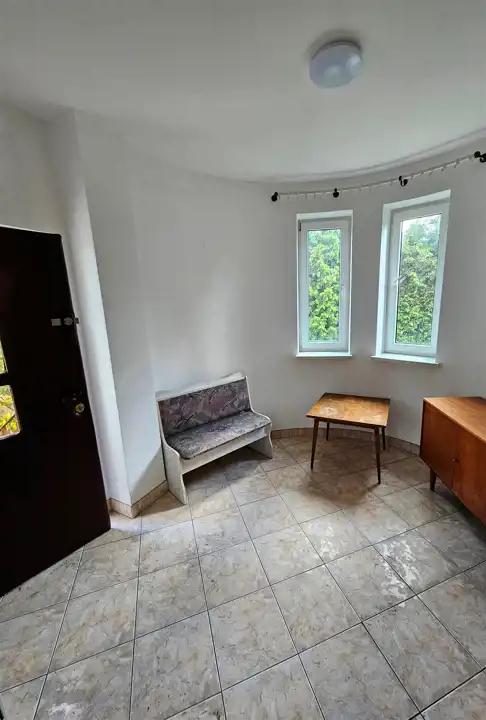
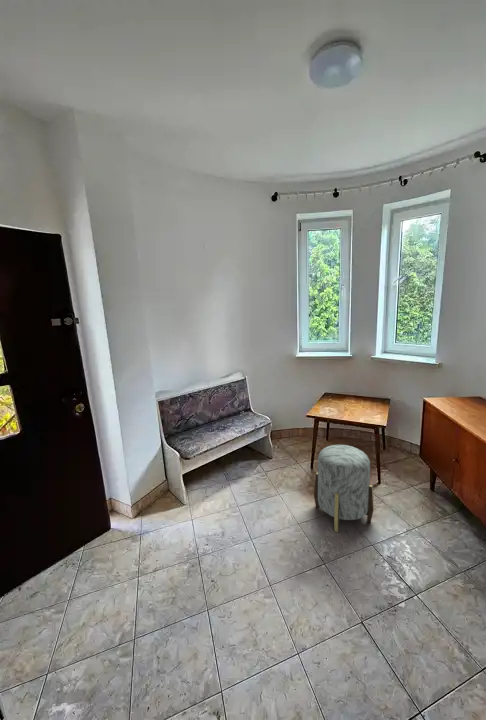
+ stool (343, 483)
